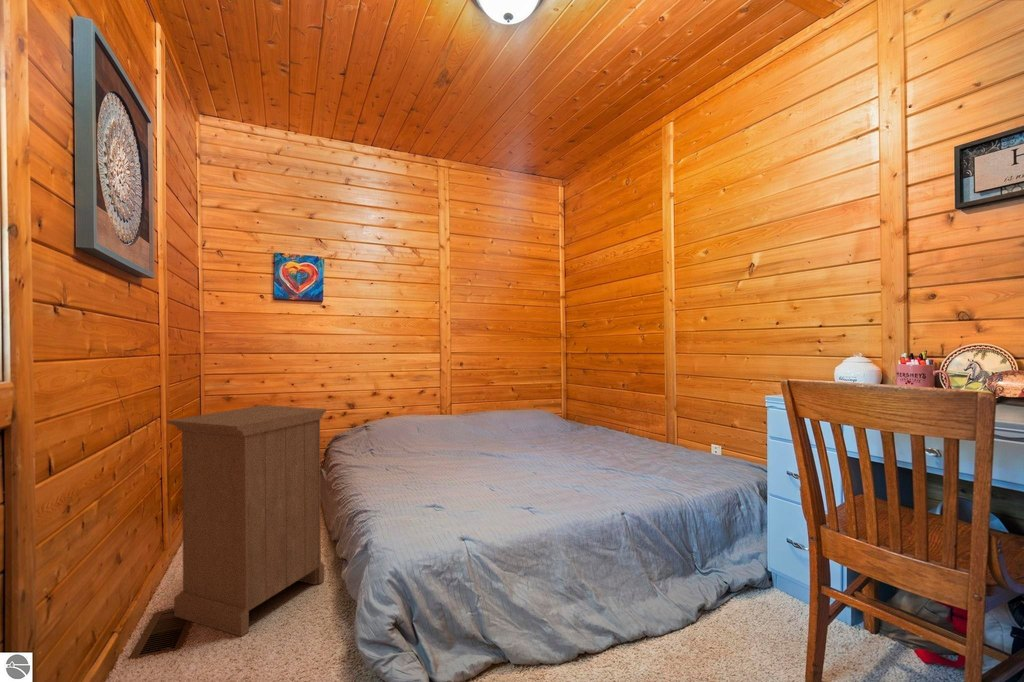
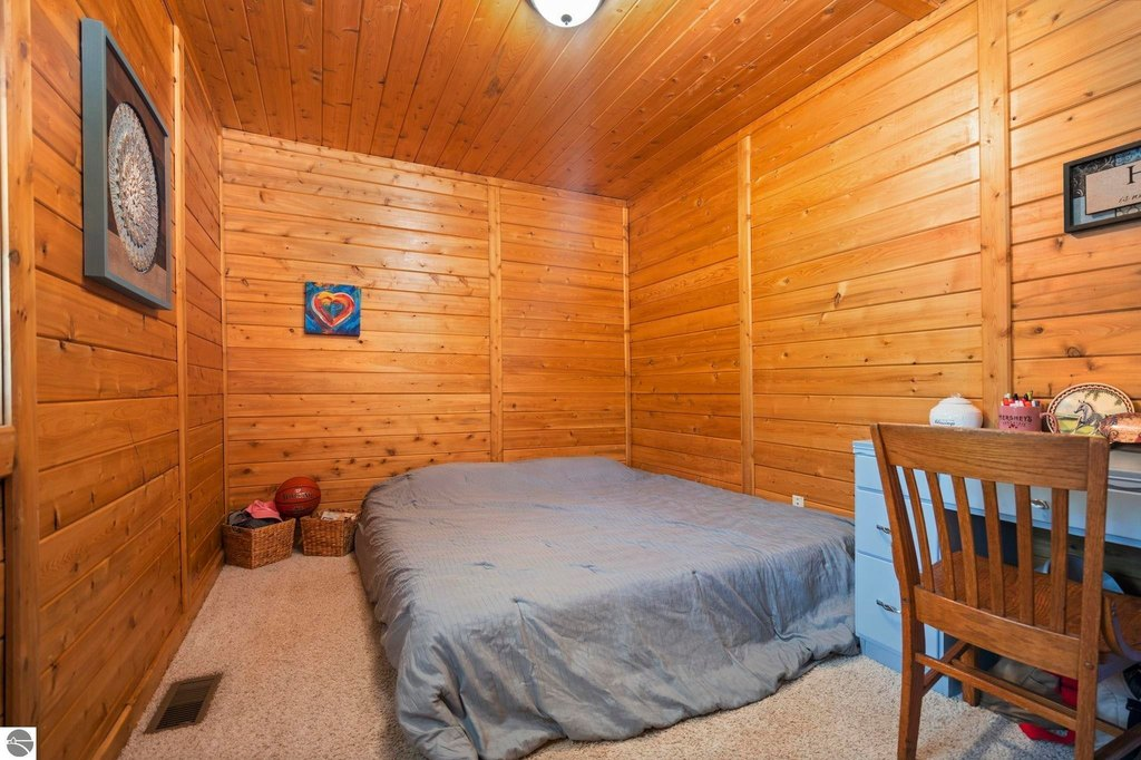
- nightstand (252, 505)
